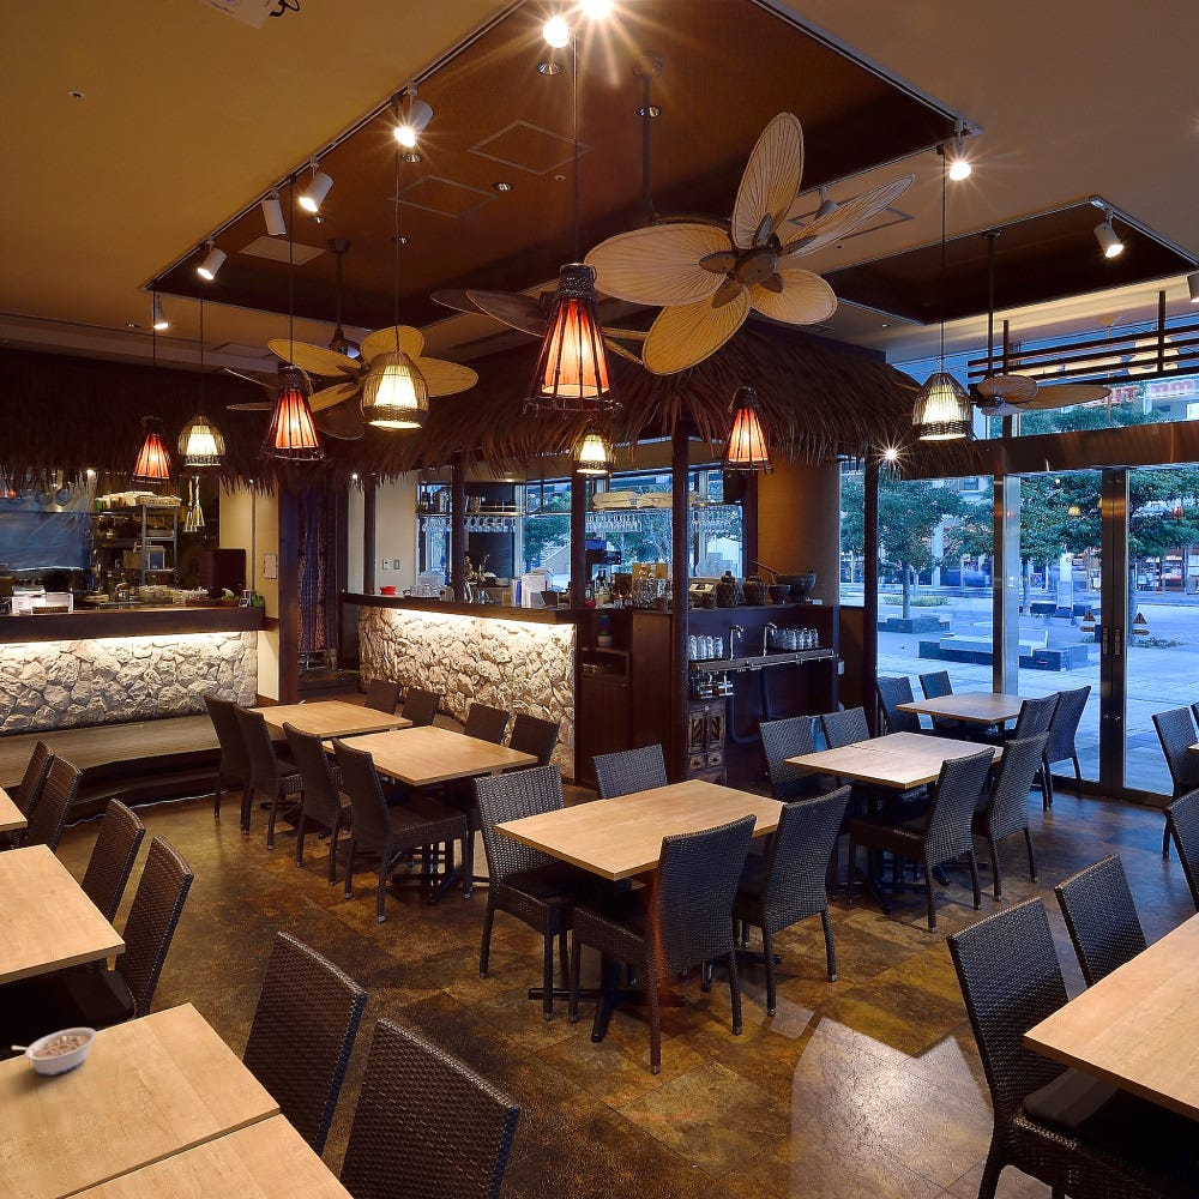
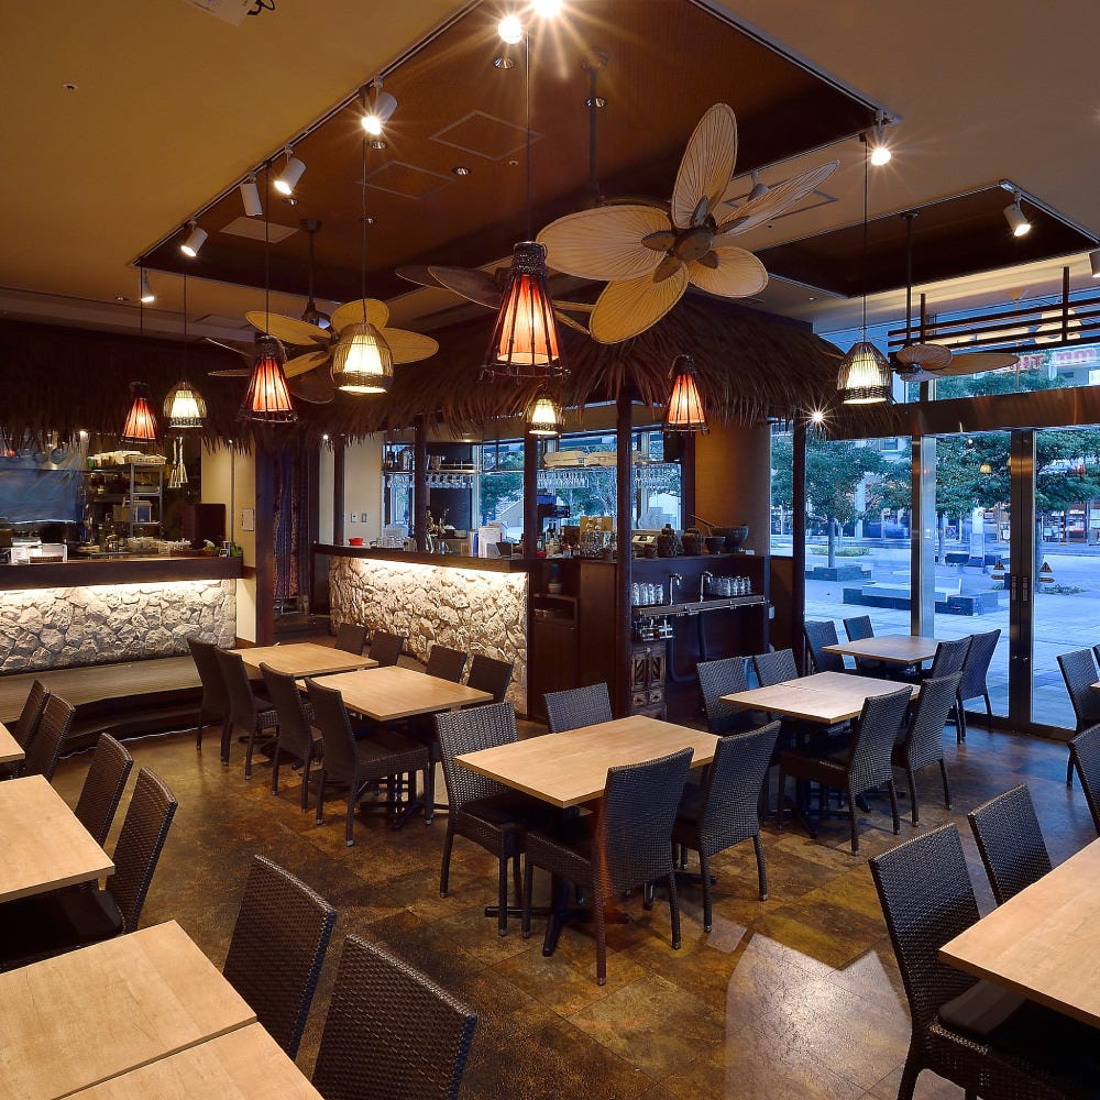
- legume (59, 1052)
